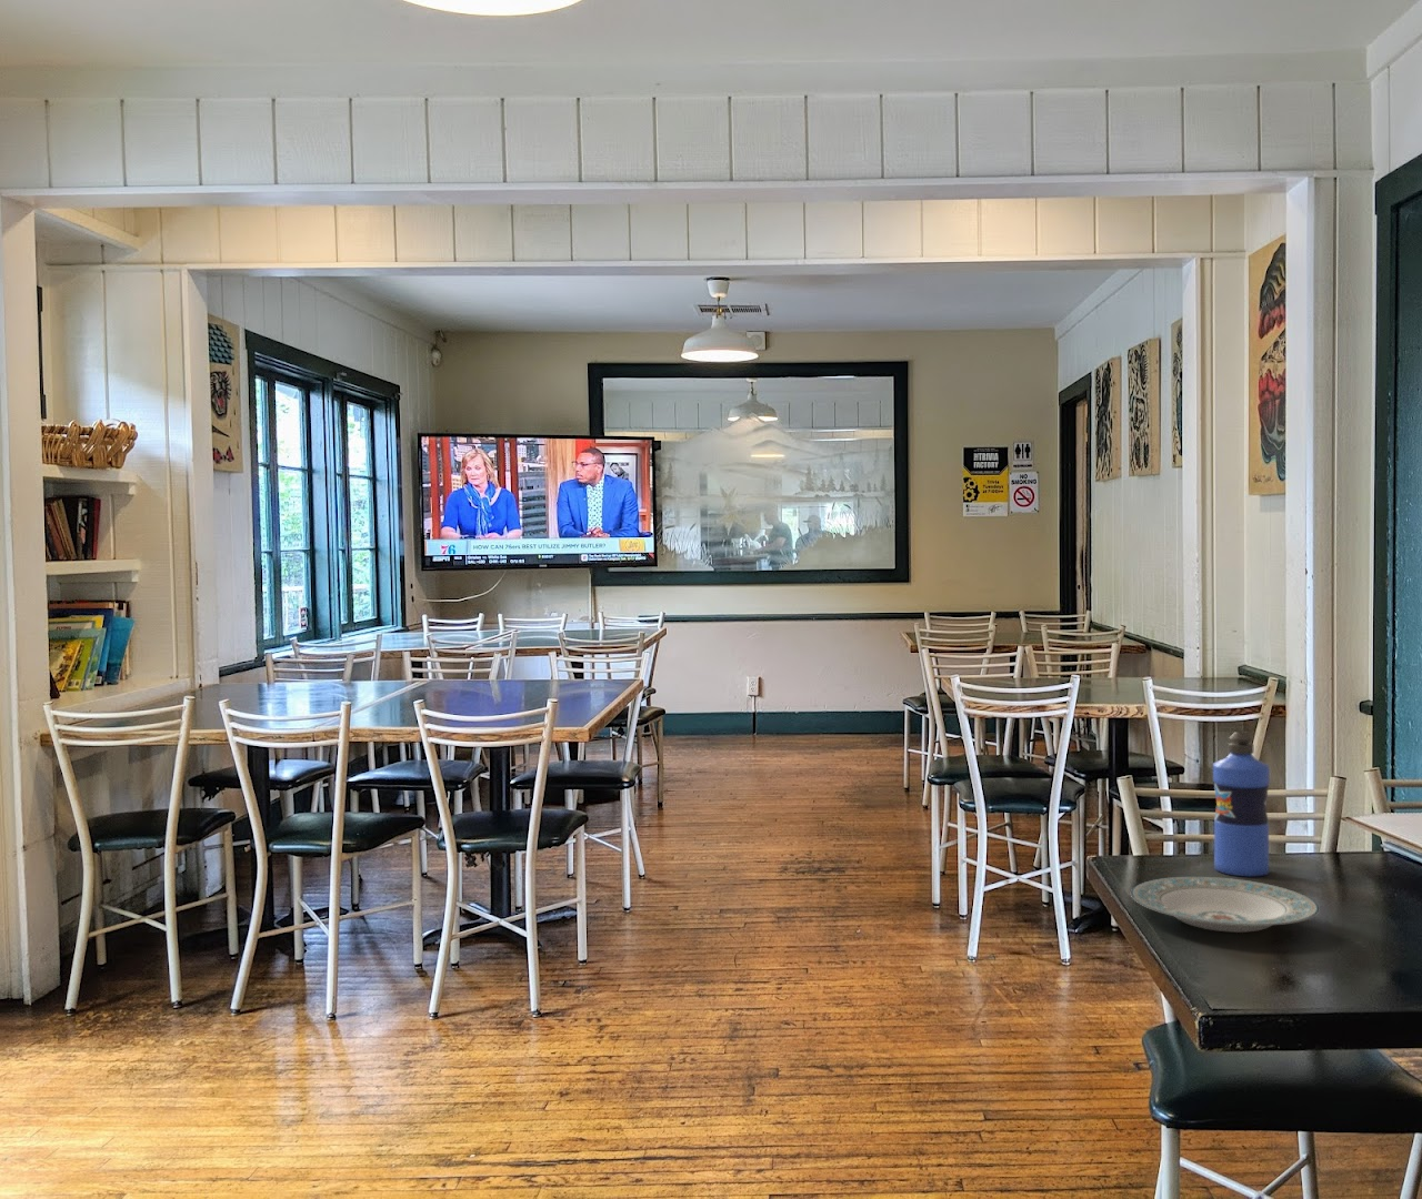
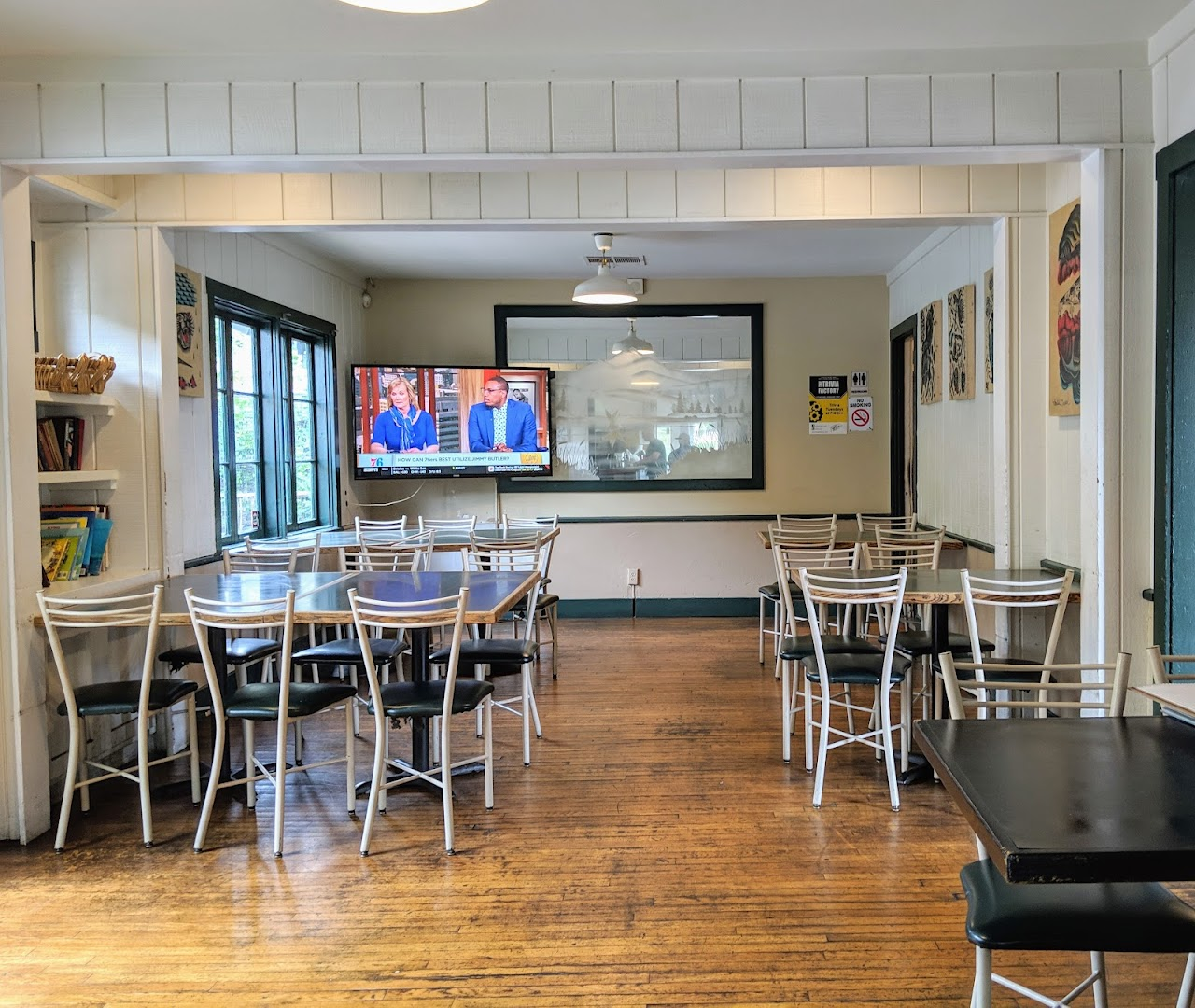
- water bottle (1241, 801)
- plate (1222, 909)
